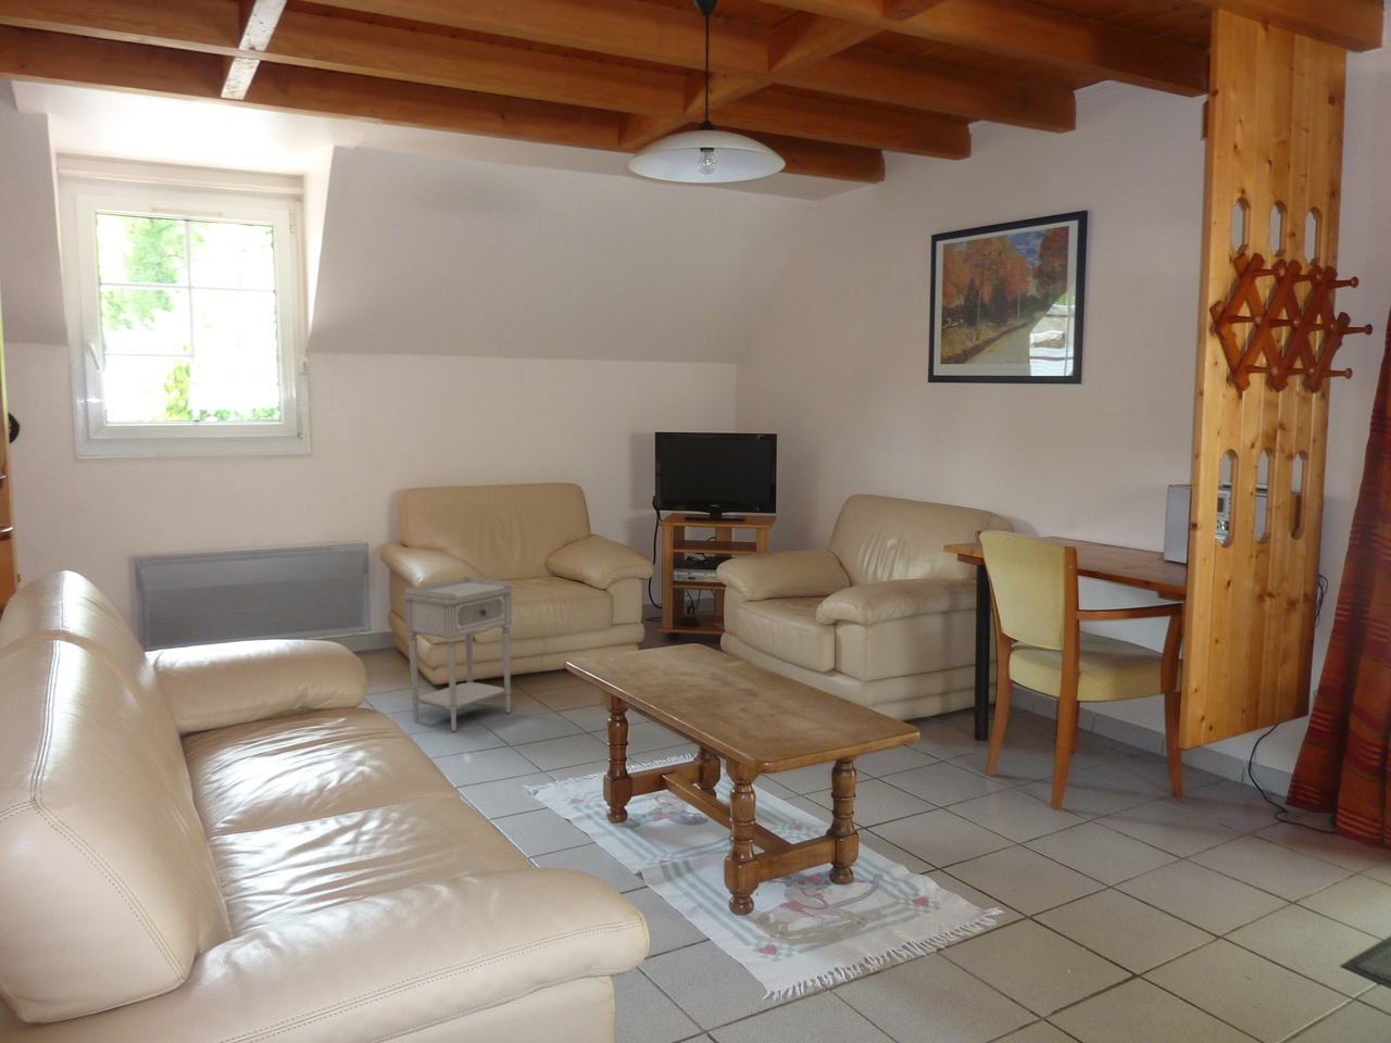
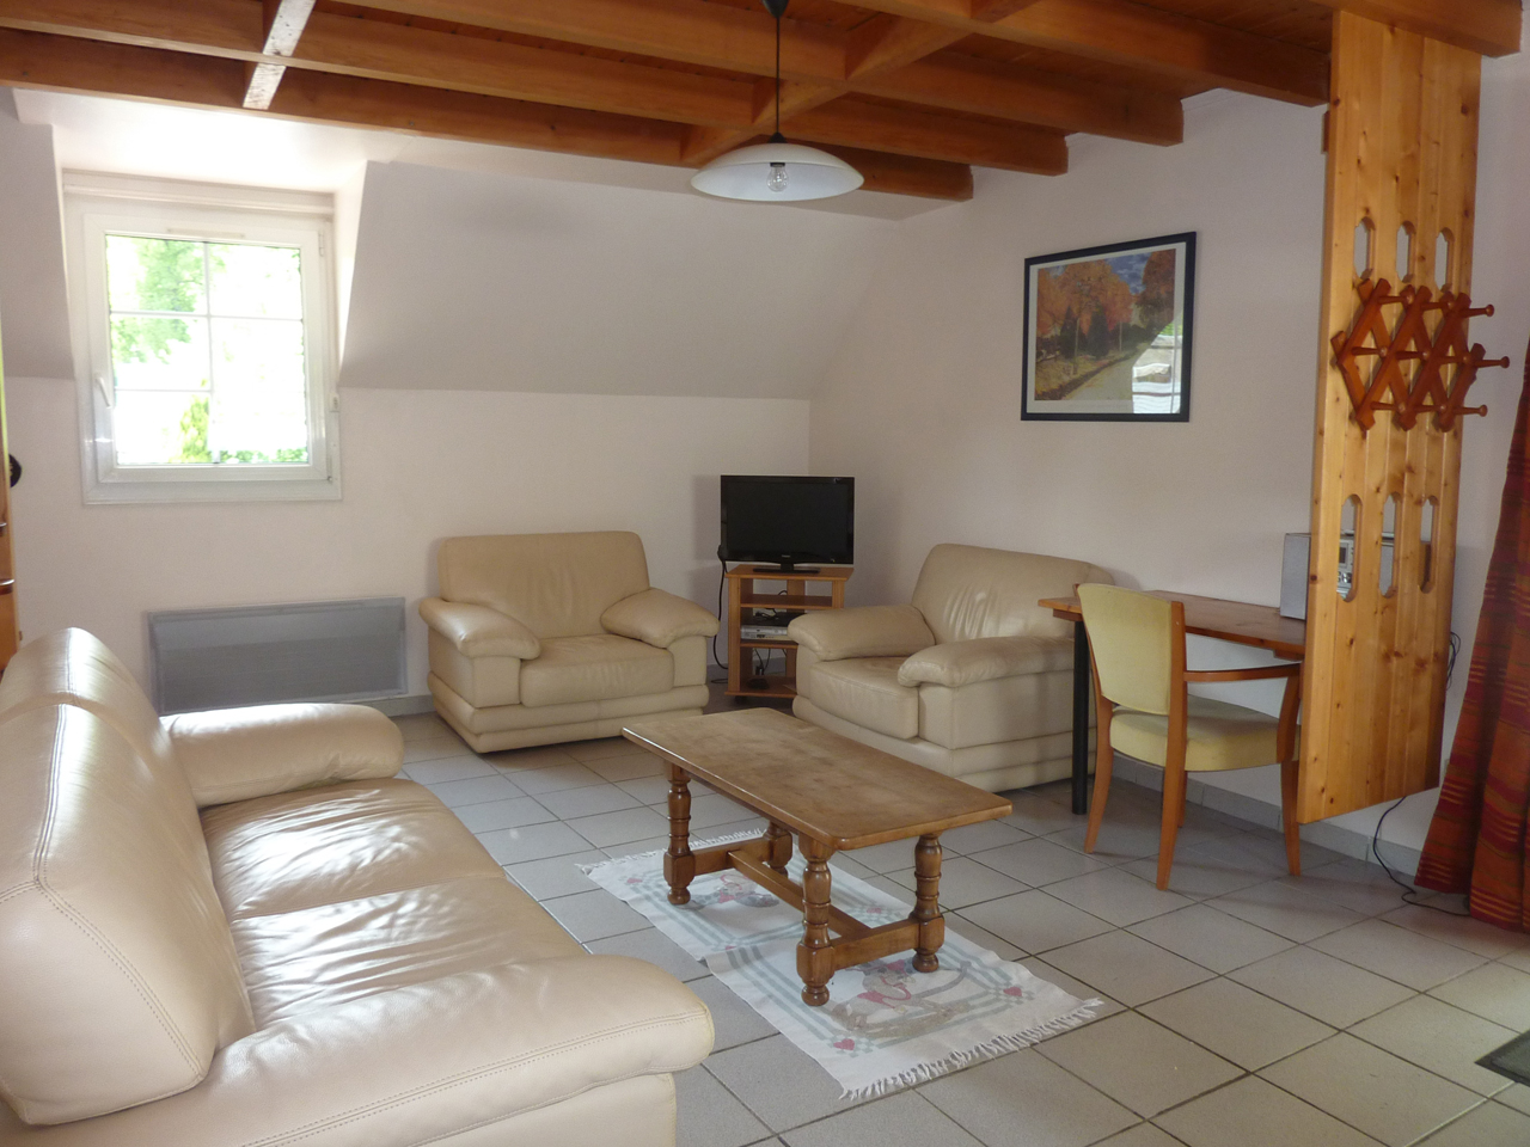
- nightstand (465, 649)
